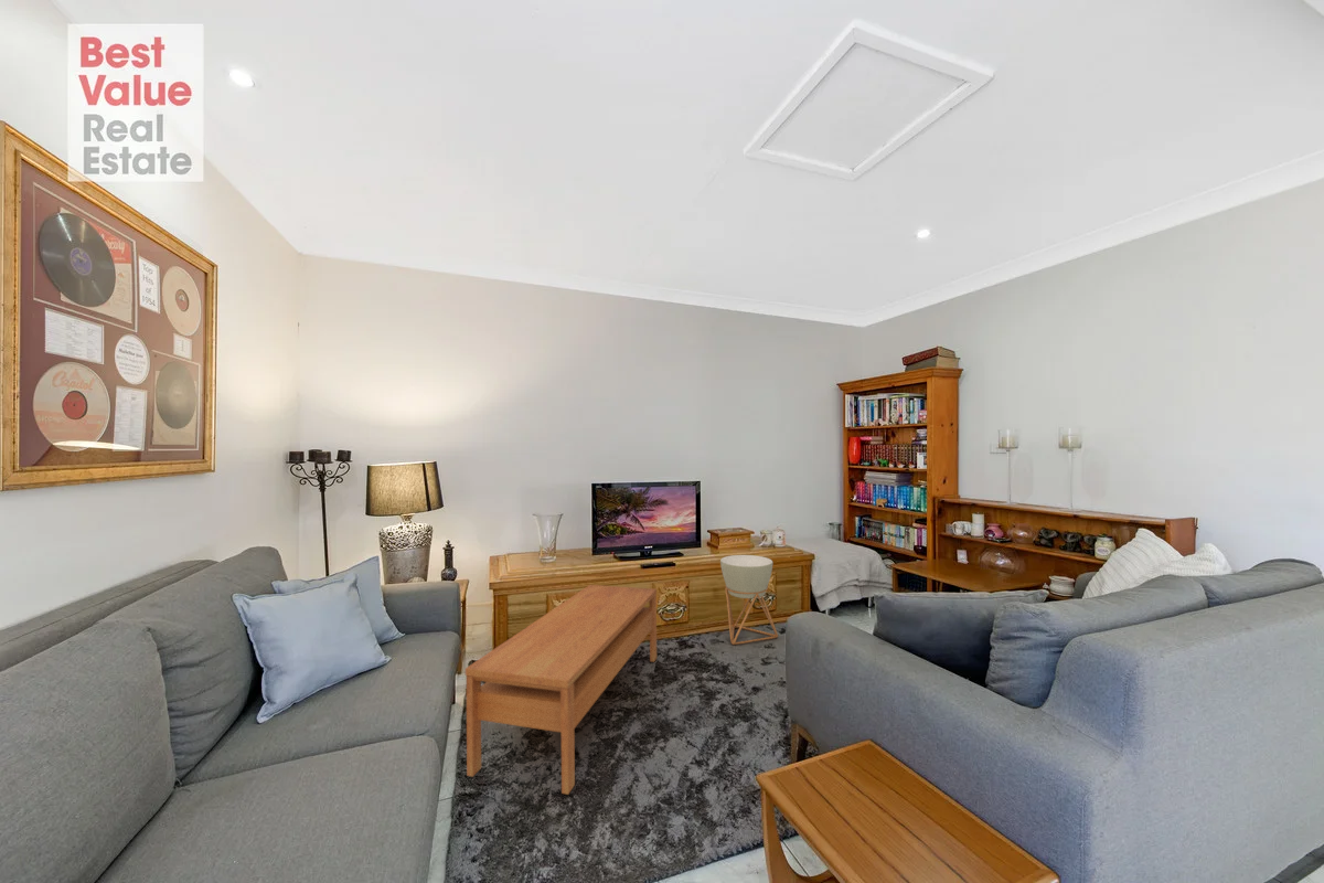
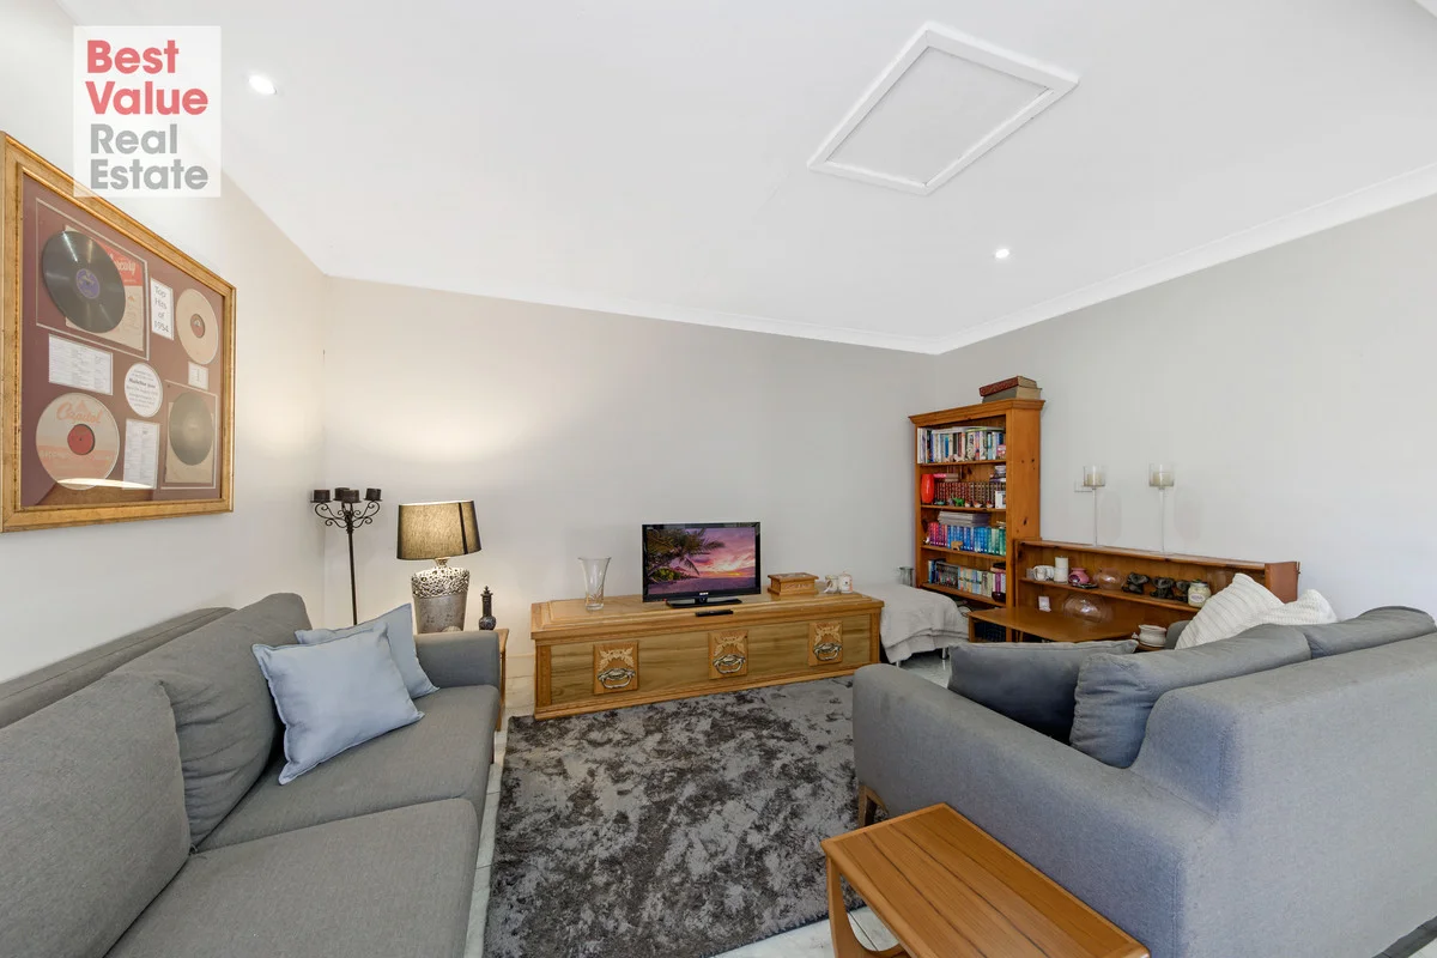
- planter (746, 597)
- coffee table (581, 661)
